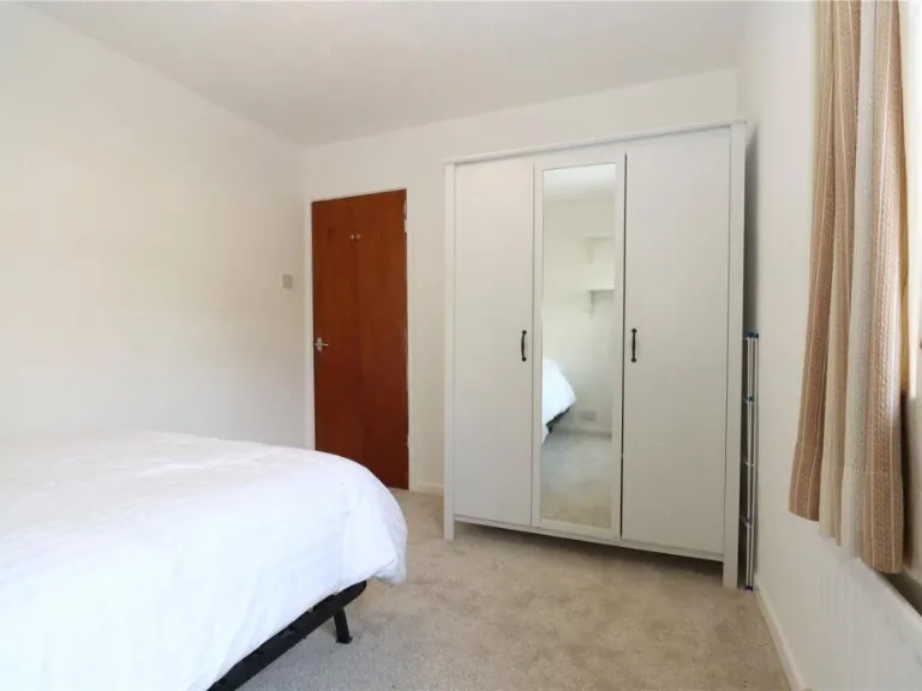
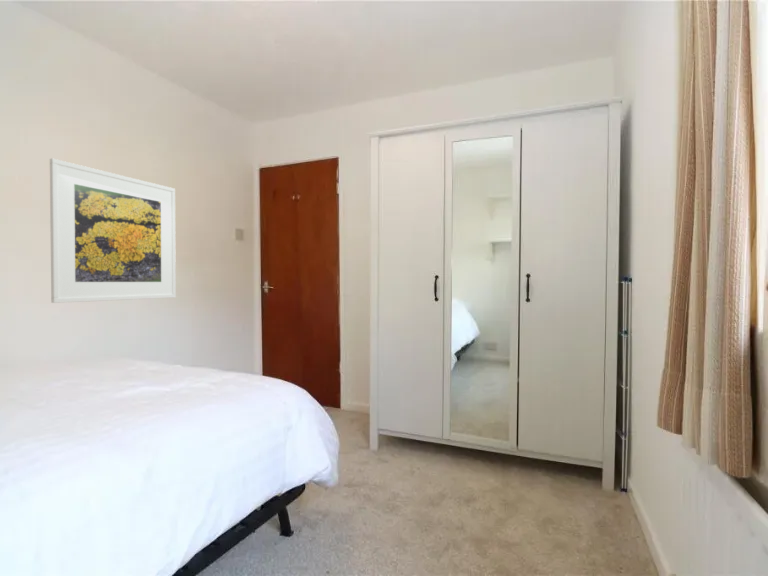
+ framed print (121, 237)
